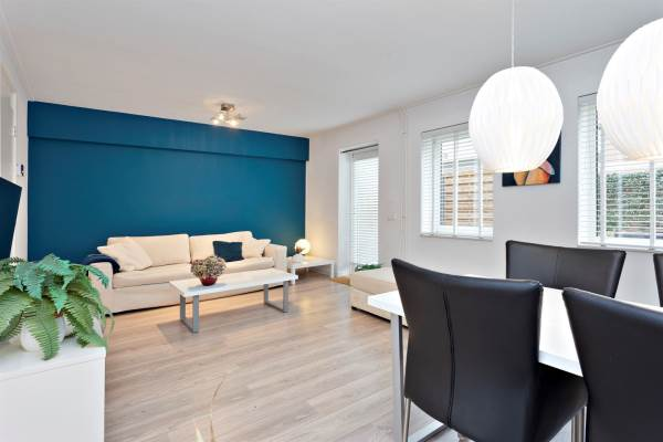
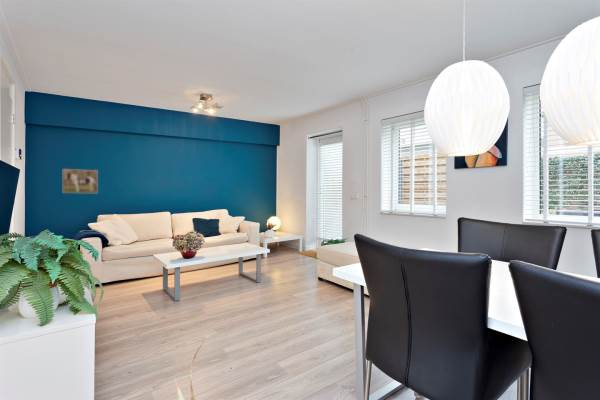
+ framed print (80, 181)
